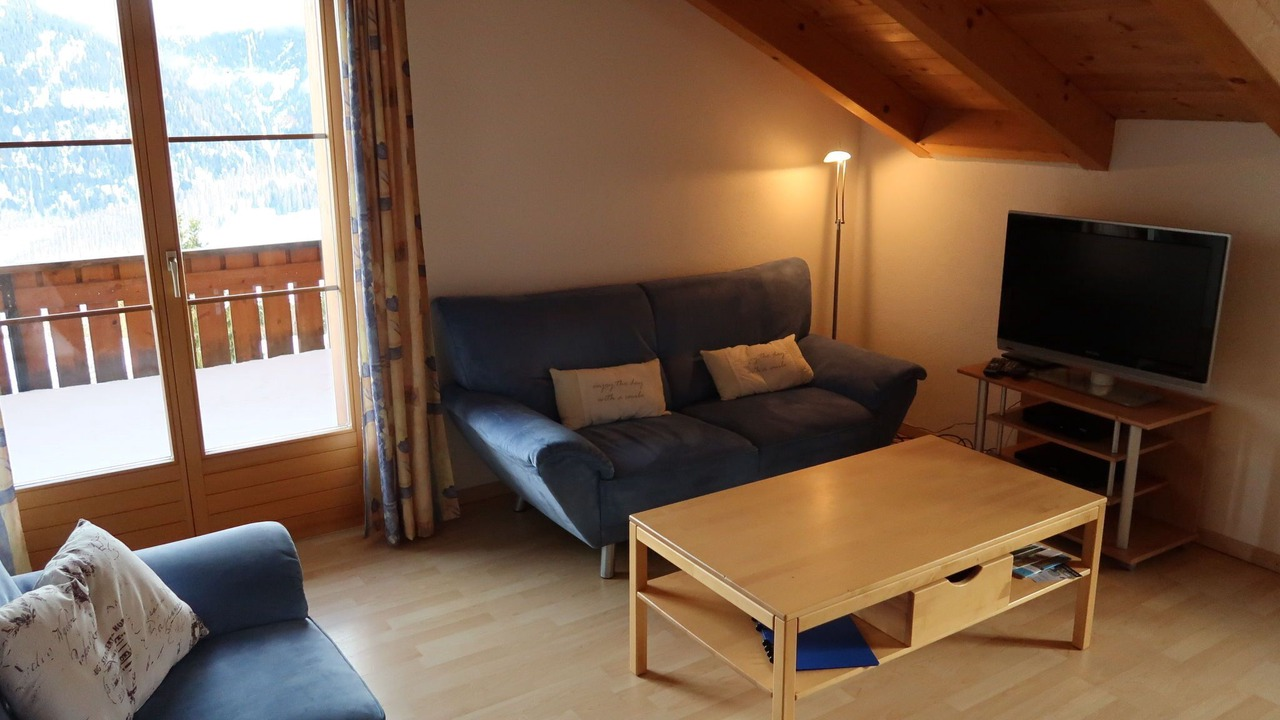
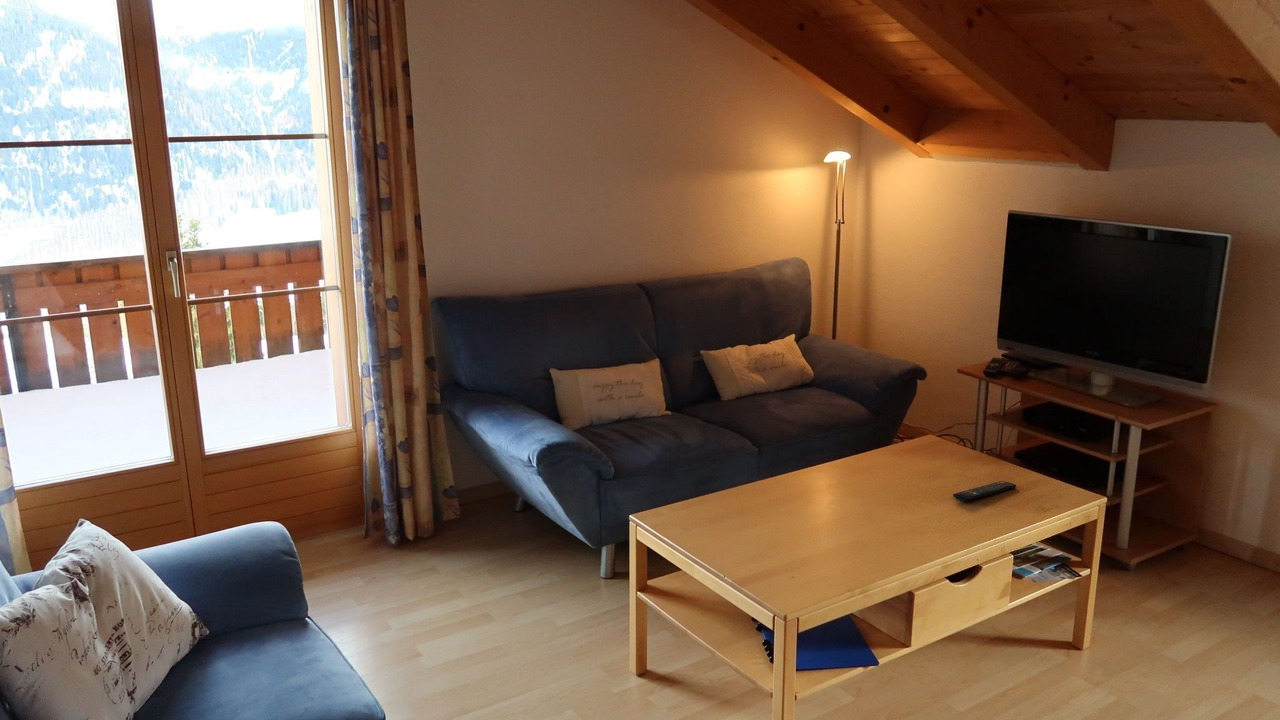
+ remote control (985, 491)
